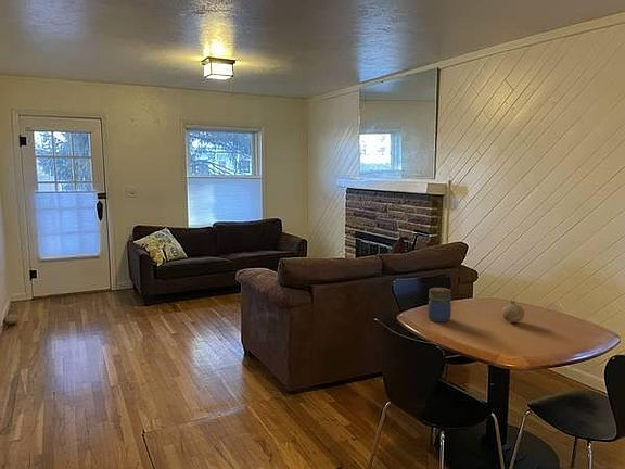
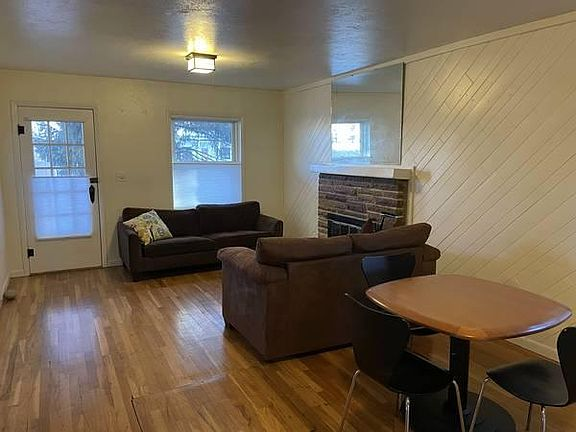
- jar (438, 303)
- fruit (513, 312)
